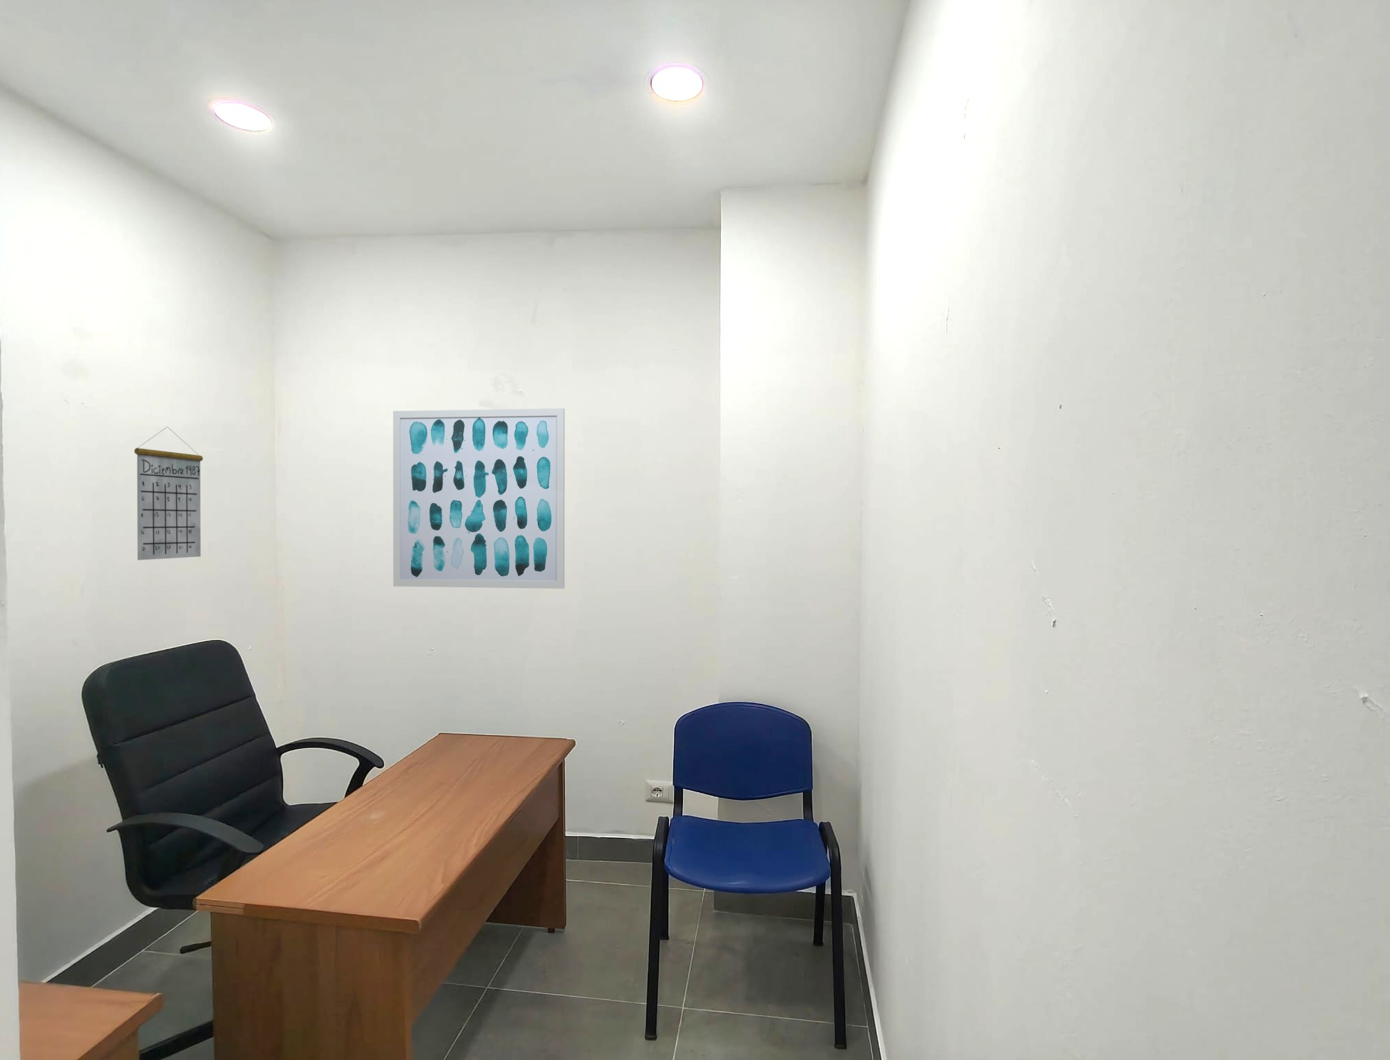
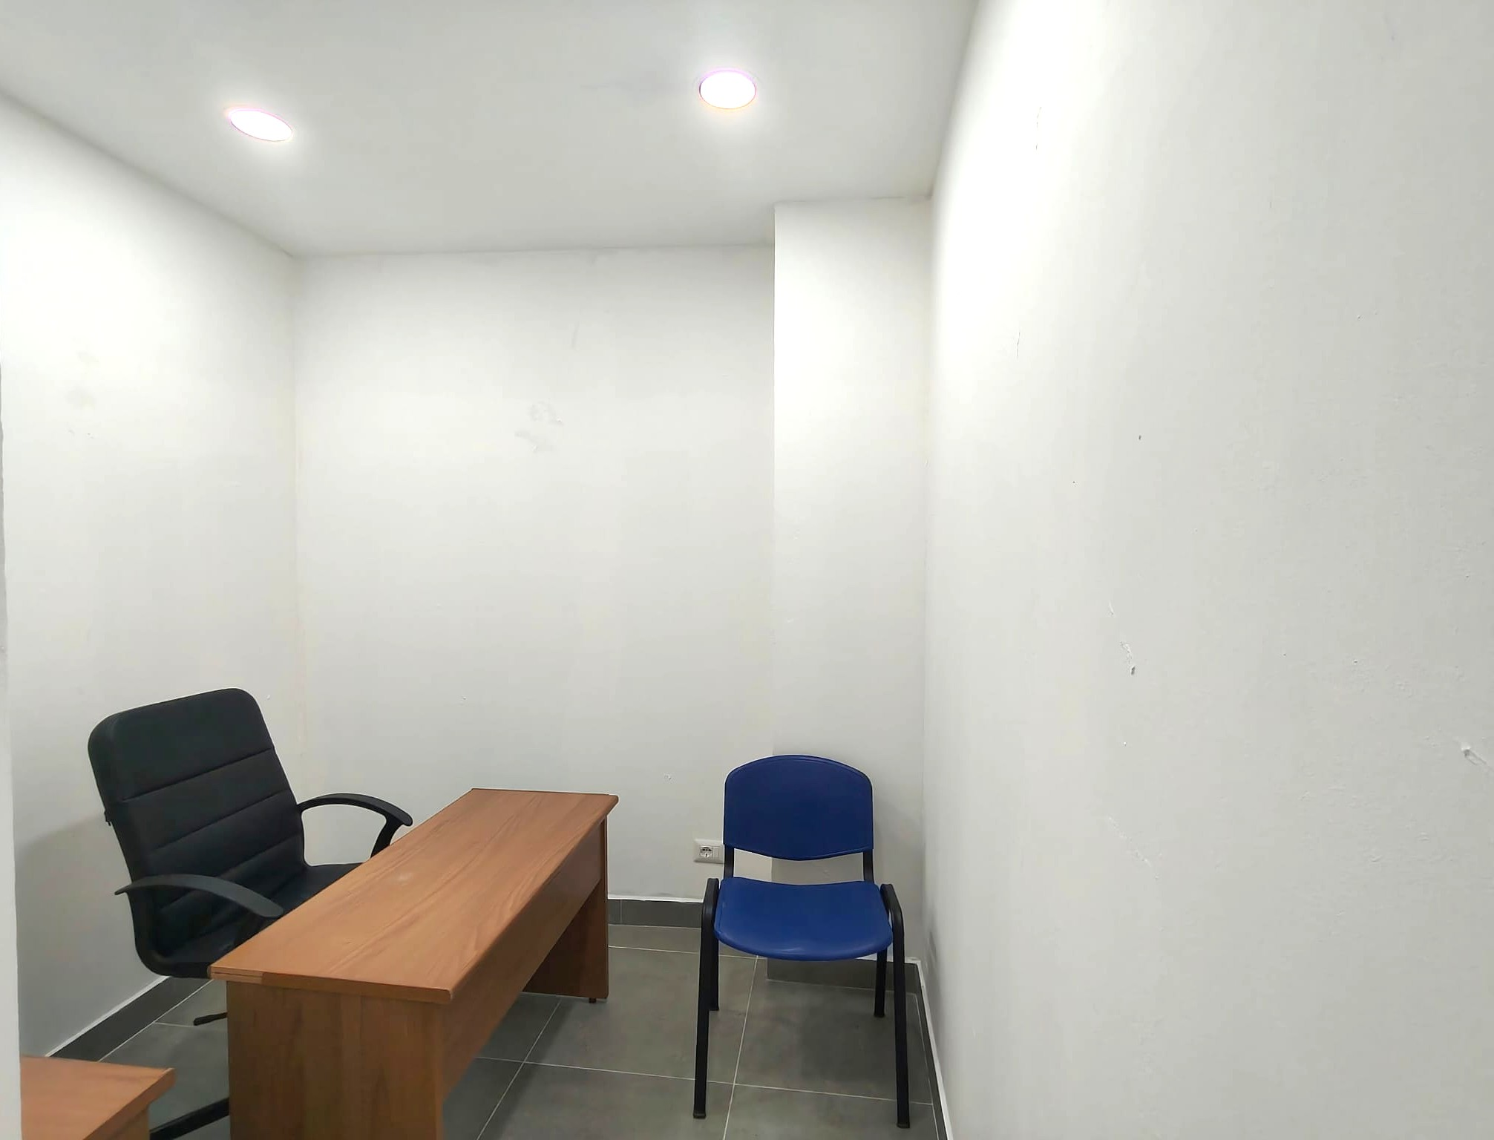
- wall art (478, 498)
- calendar (170, 492)
